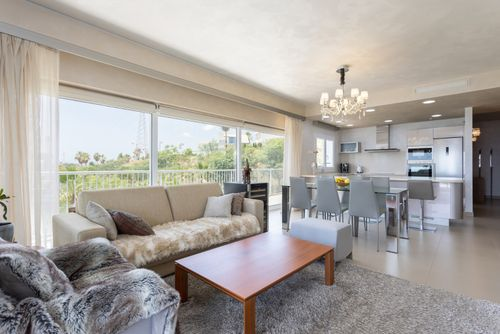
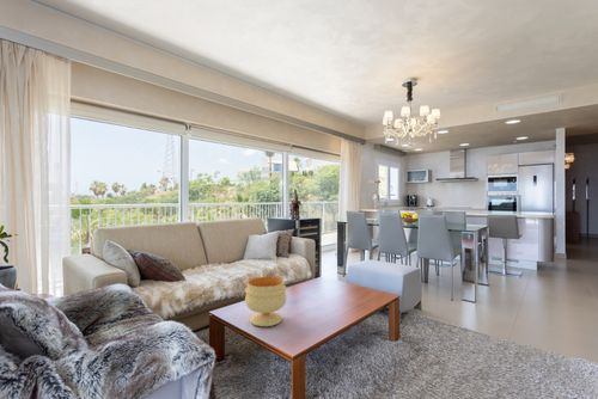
+ footed bowl (266, 300)
